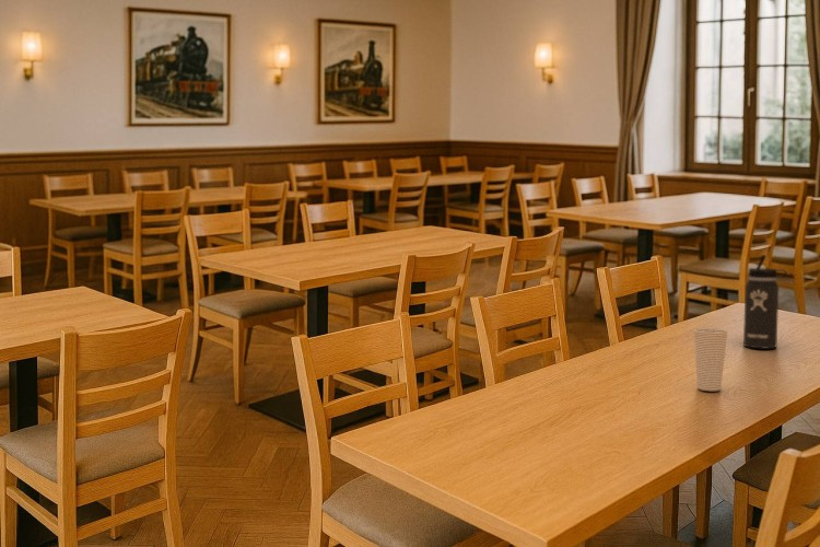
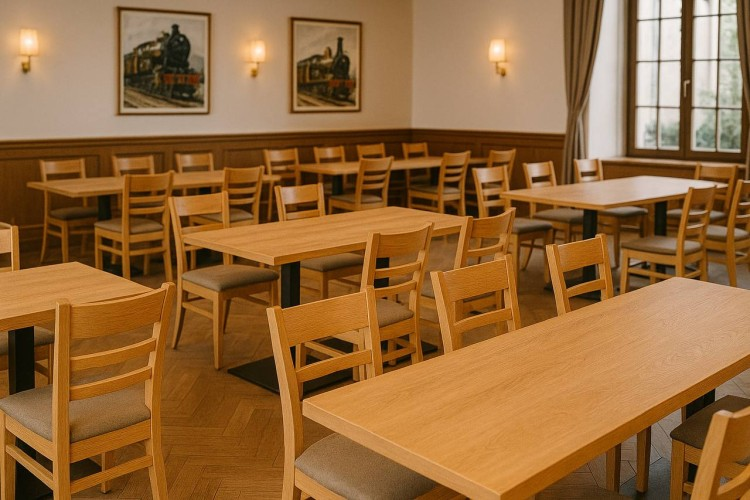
- thermos bottle (764, 301)
- cup (710, 359)
